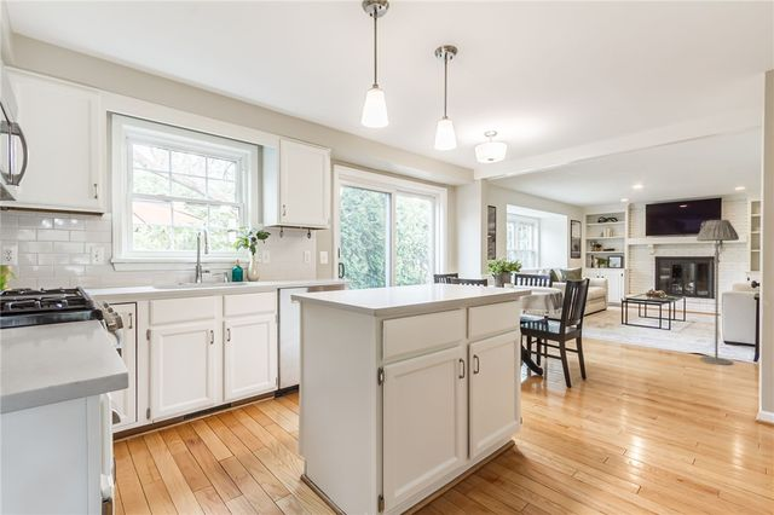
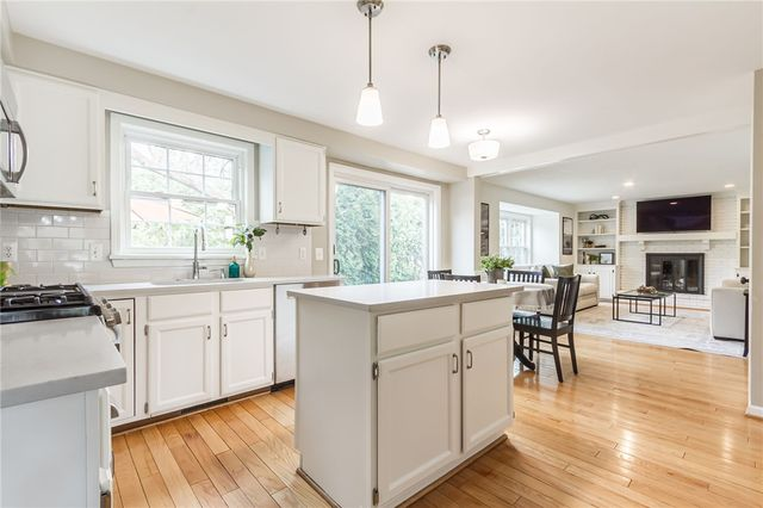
- floor lamp (716, 290)
